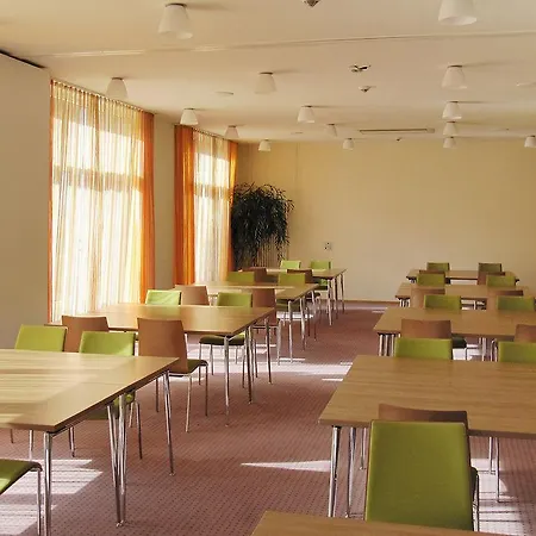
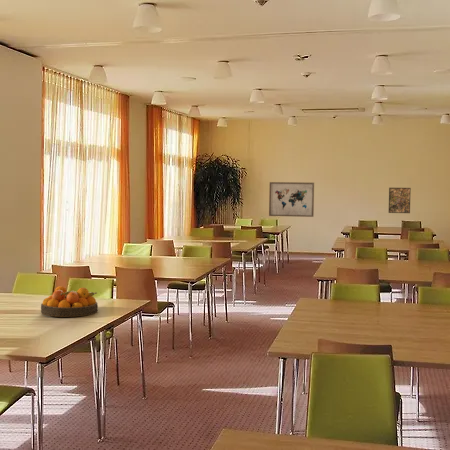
+ wall art (291, 199)
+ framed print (399, 200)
+ fruit bowl (69, 299)
